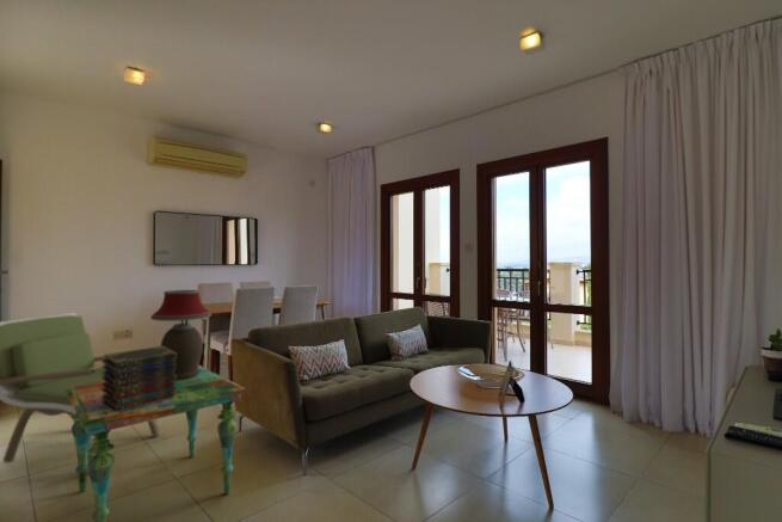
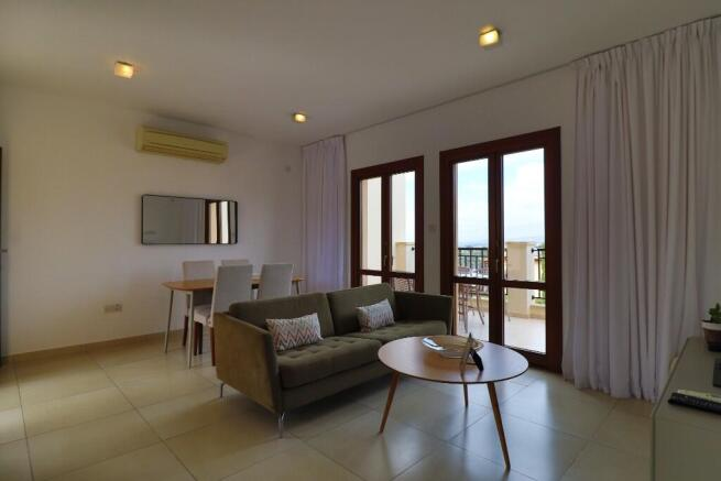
- table lamp (181, 332)
- side table (153, 419)
- armchair (81, 382)
- book stack (138, 376)
